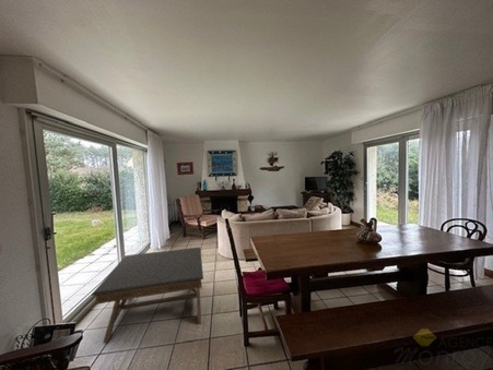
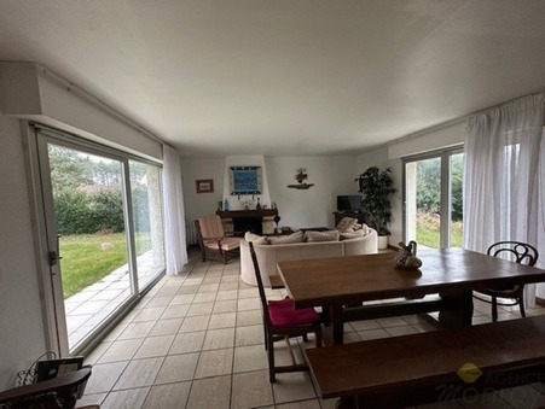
- coffee table (160, 285)
